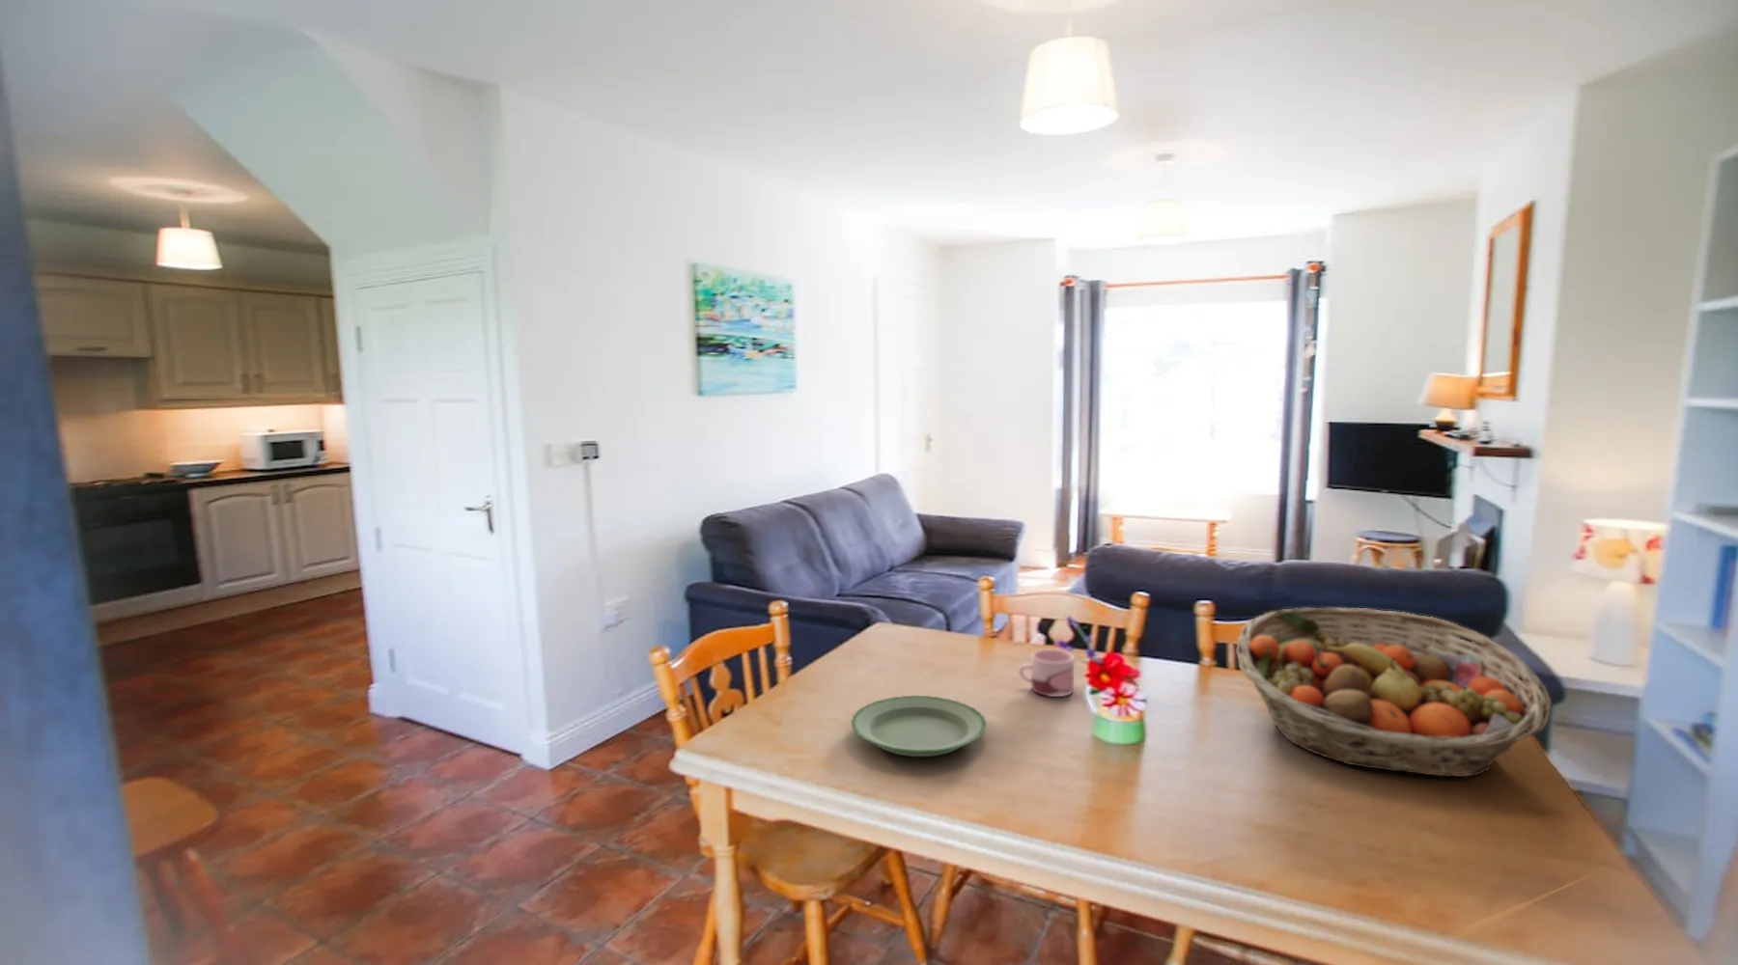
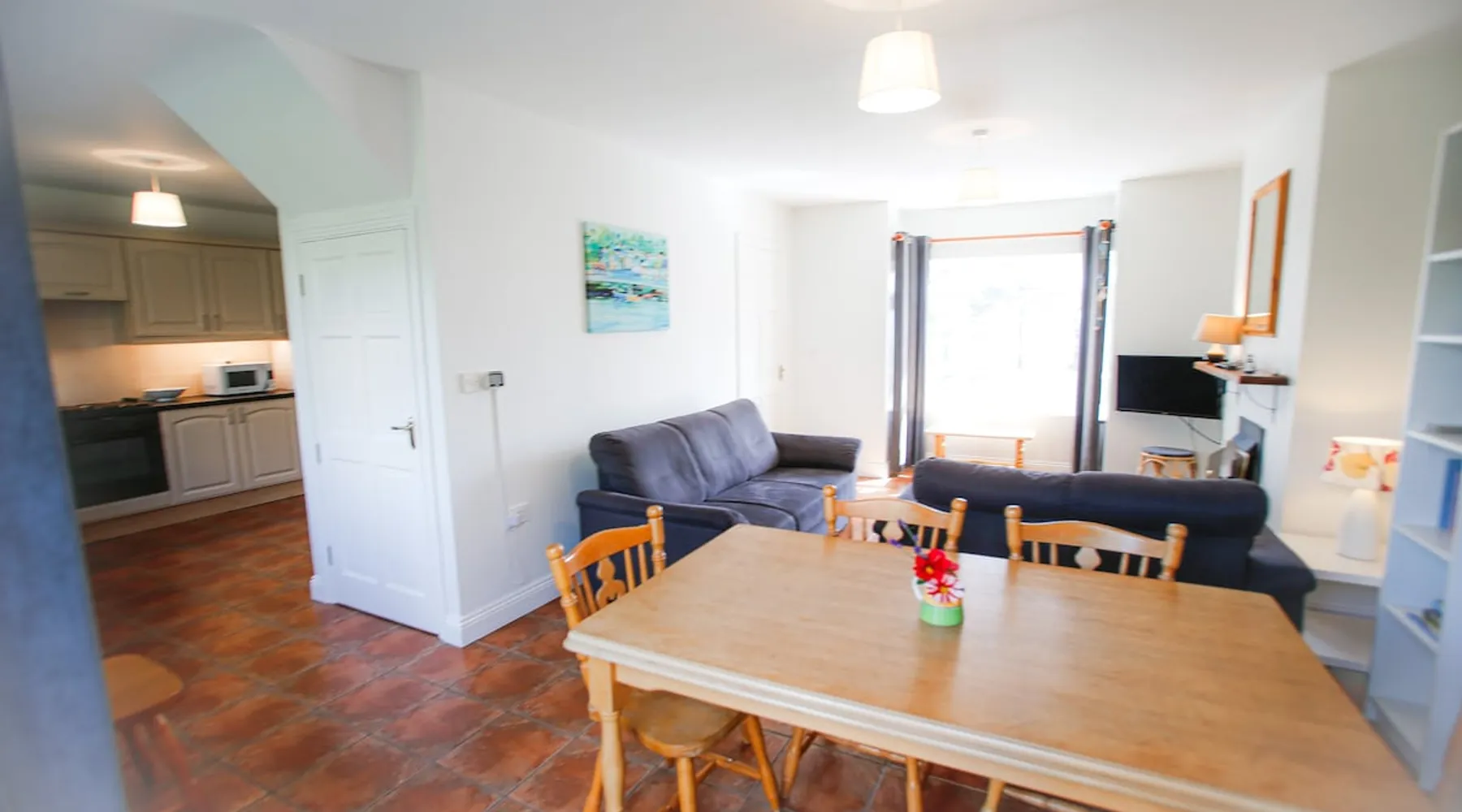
- plate (918, 727)
- fruit basket (1378, 686)
- mug (1046, 671)
